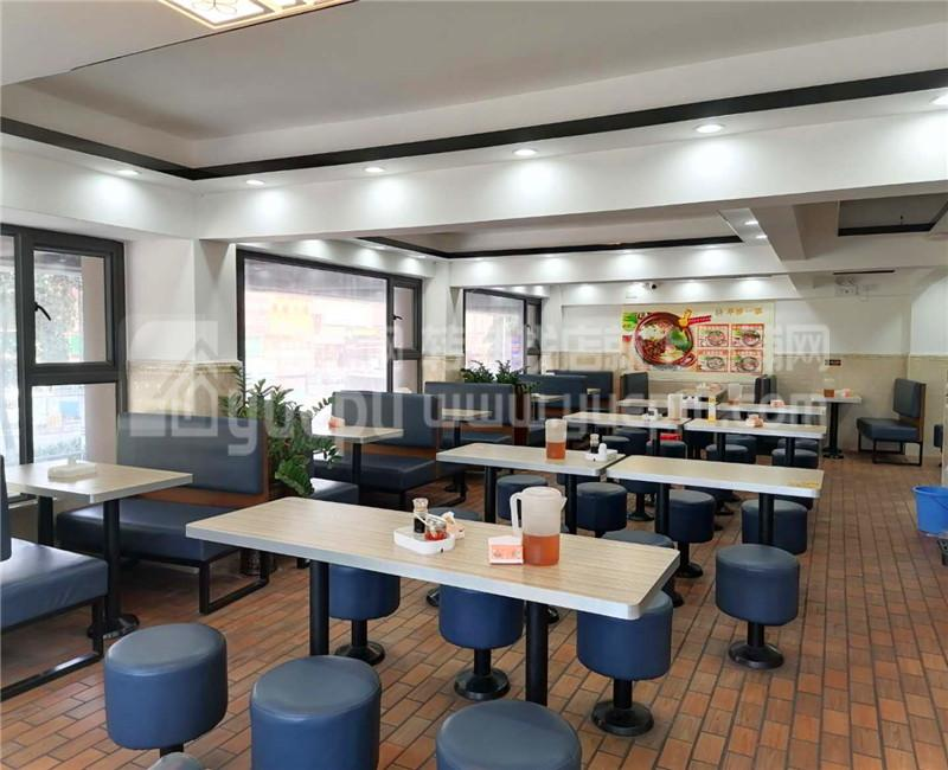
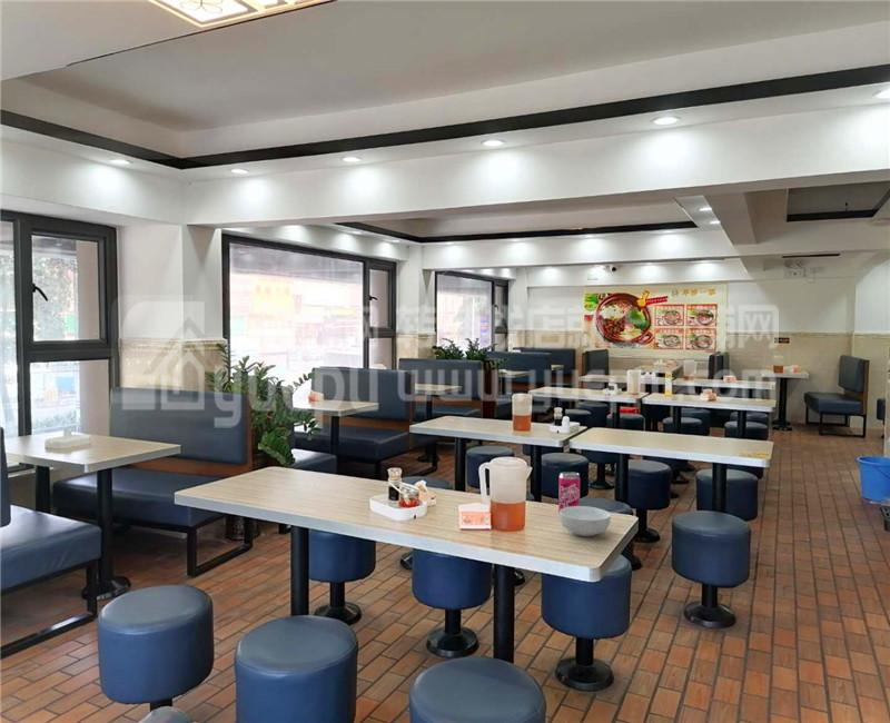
+ beverage can (568, 494)
+ cereal bowl (584, 522)
